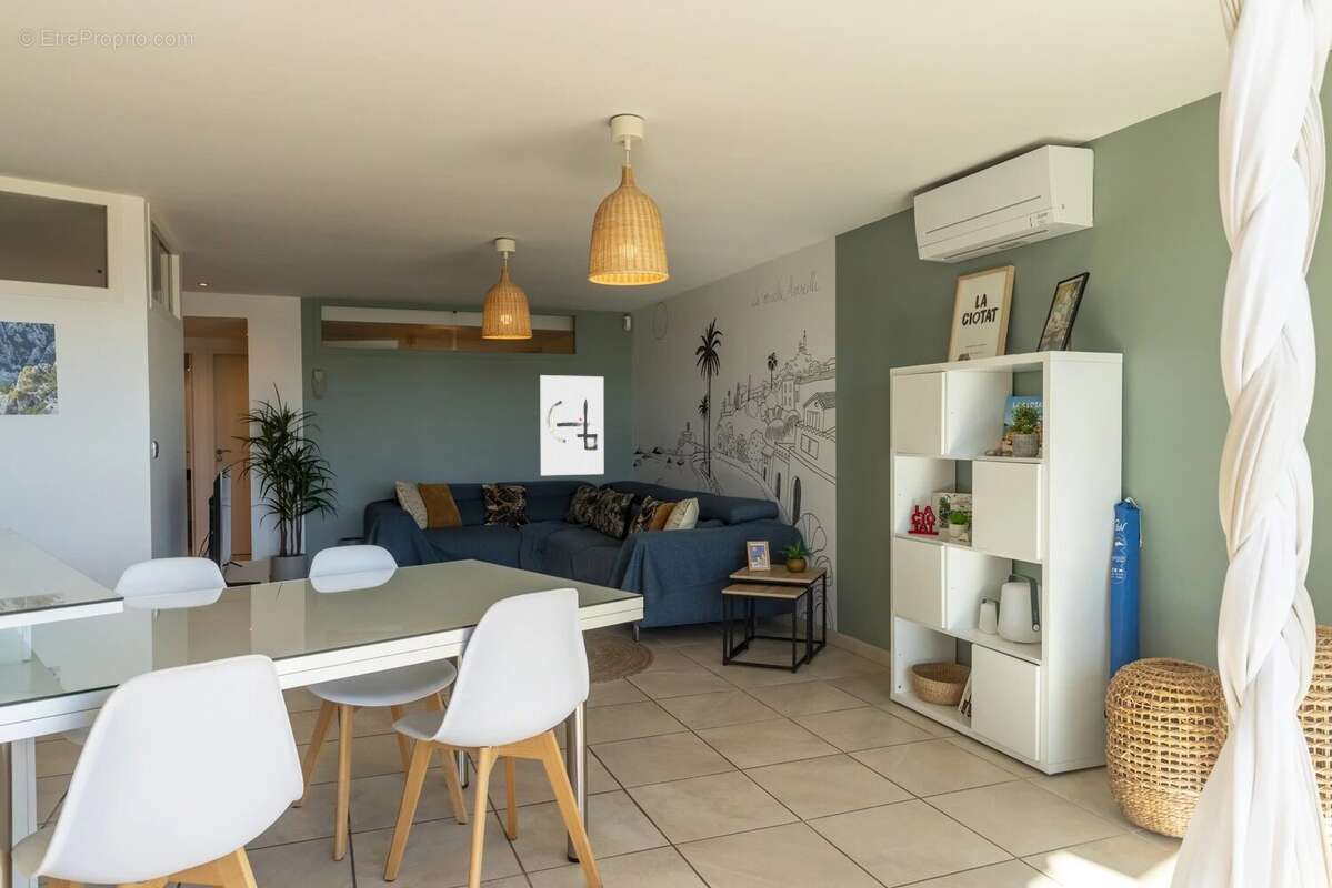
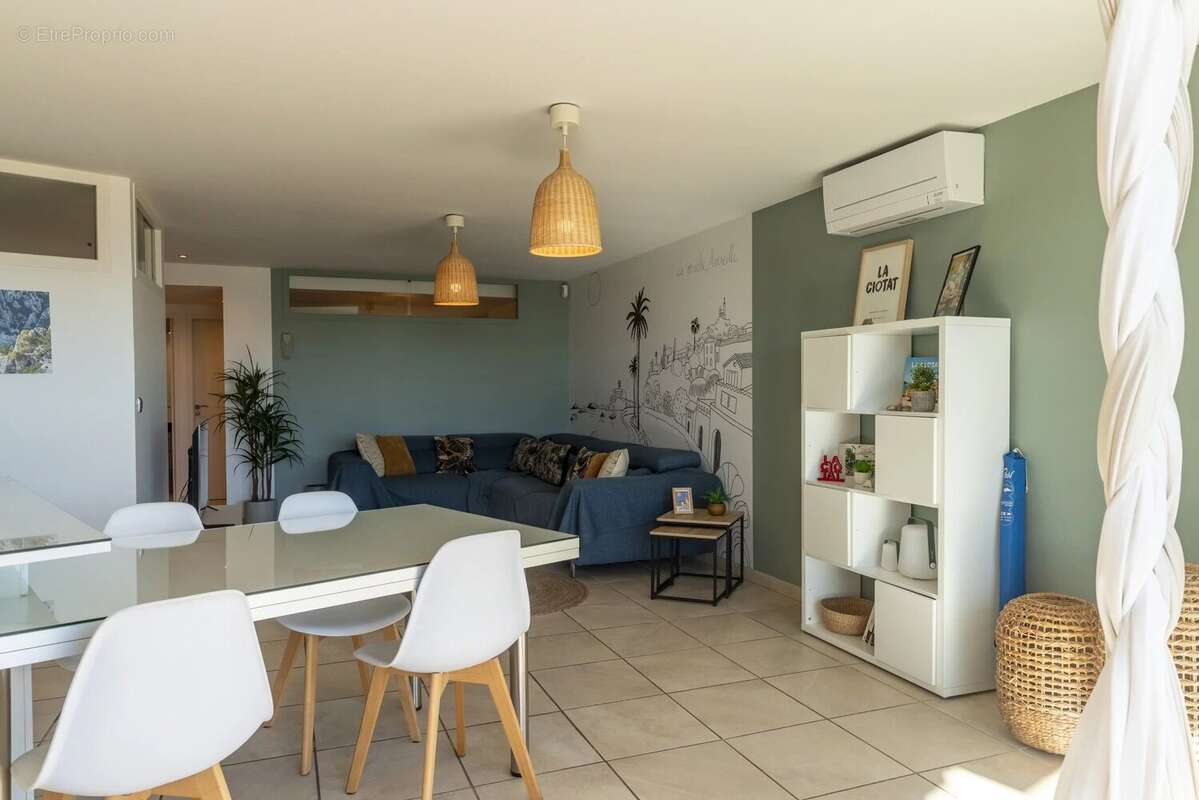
- wall art (572, 425)
